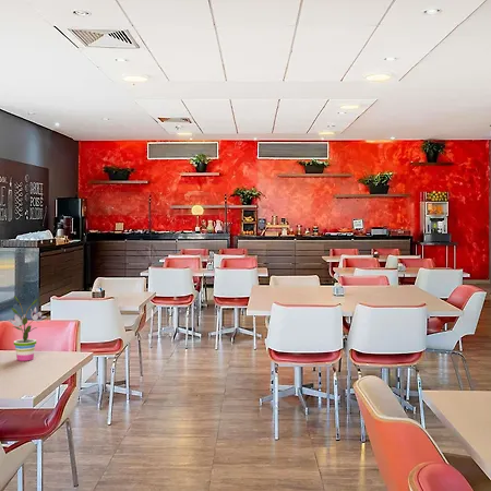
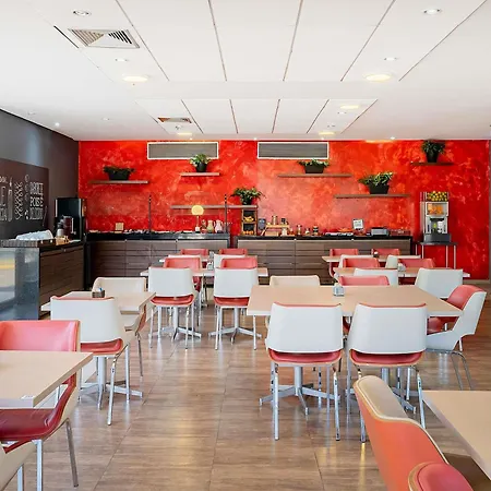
- potted plant (27, 325)
